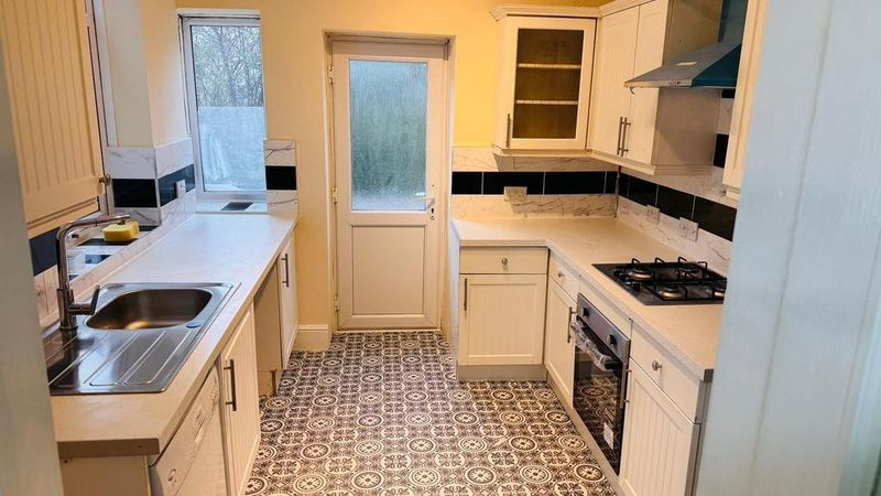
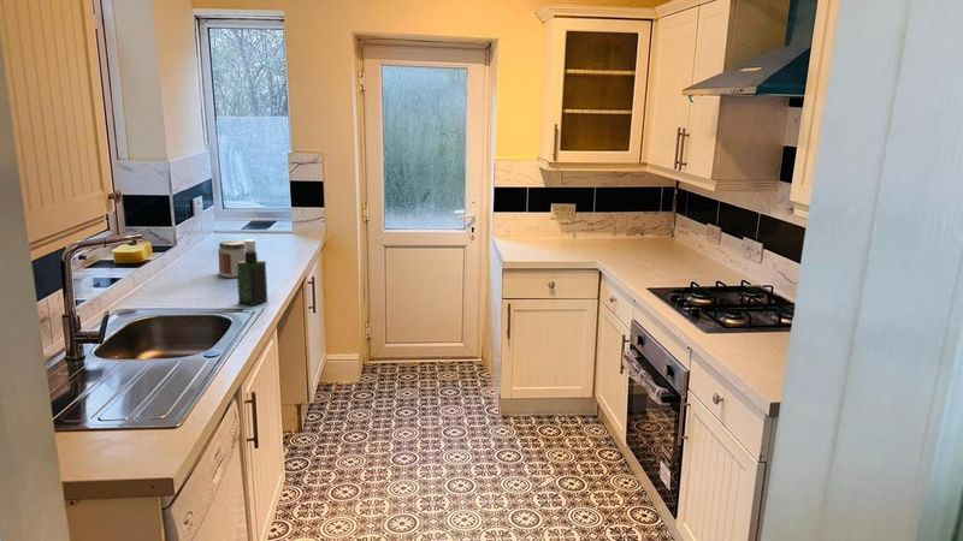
+ jar (232, 257)
+ spray bottle (252, 270)
